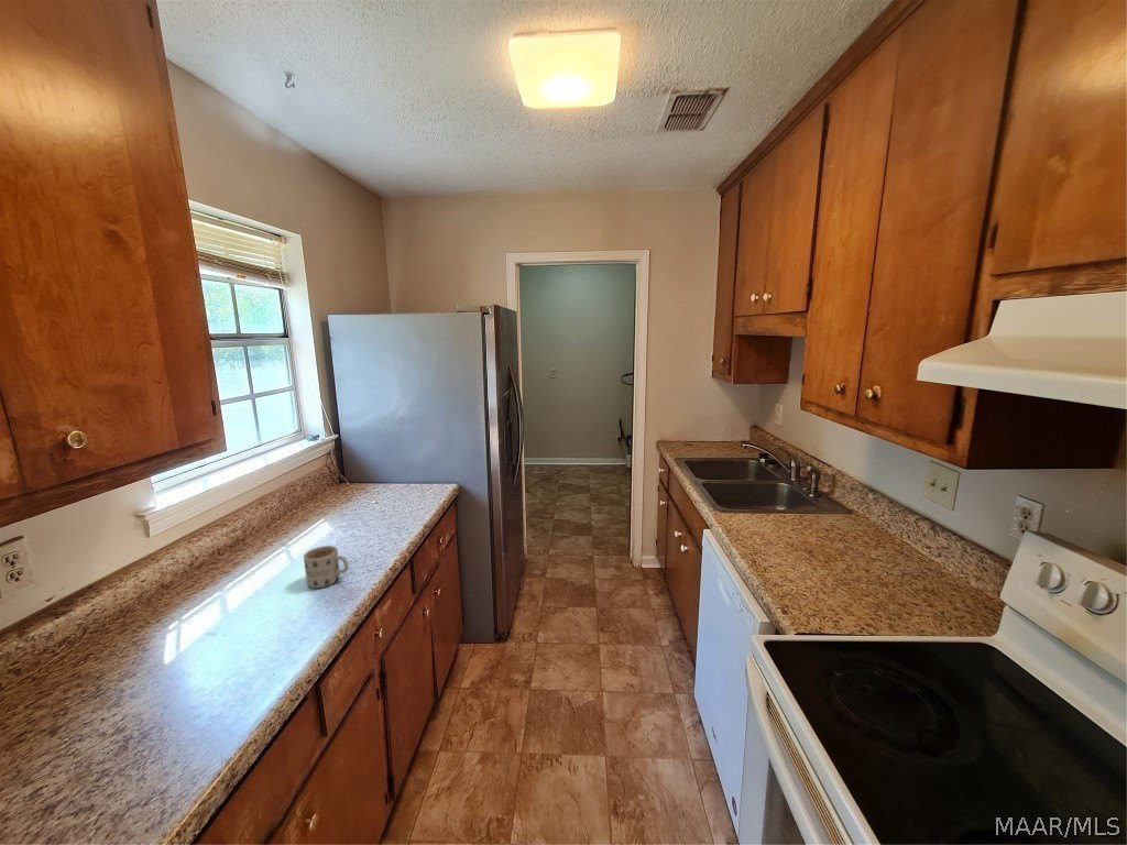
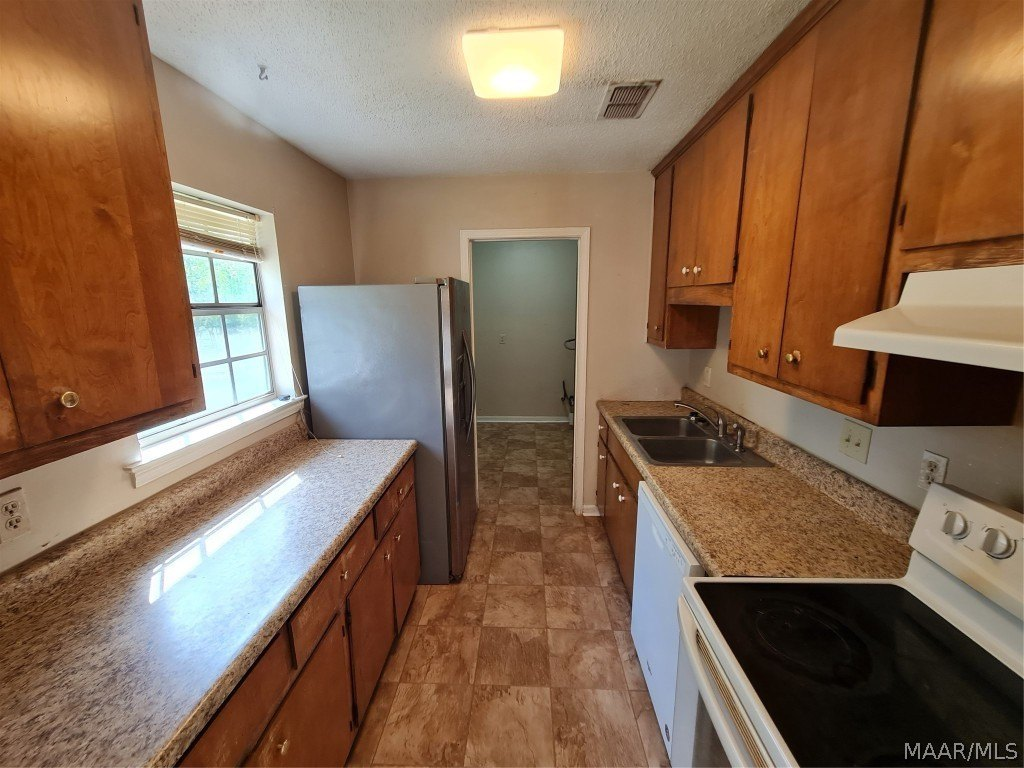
- mug (327, 566)
